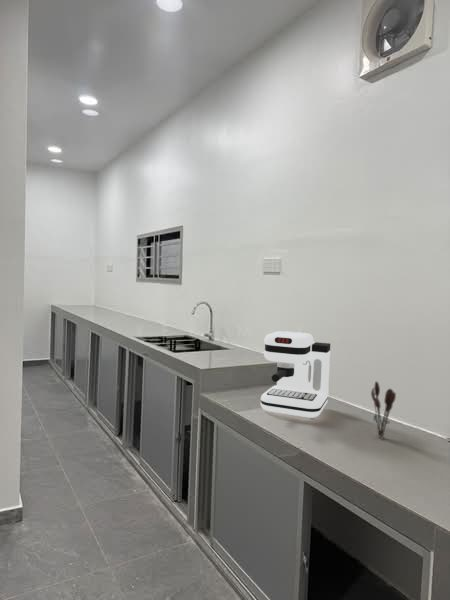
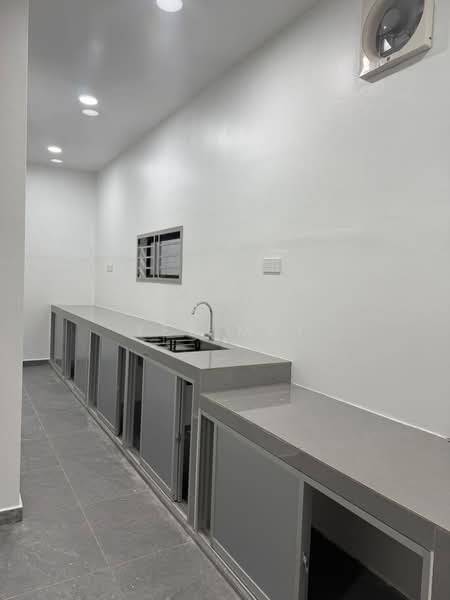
- coffee maker (295, 372)
- utensil holder (379, 410)
